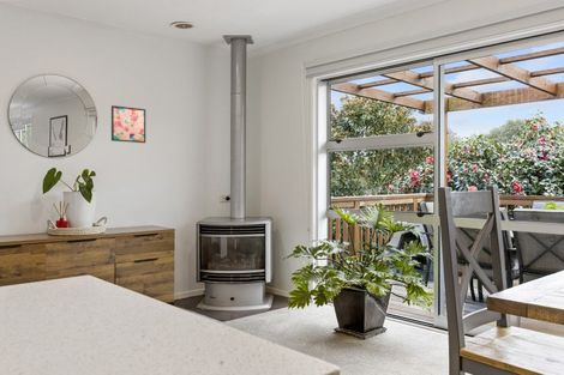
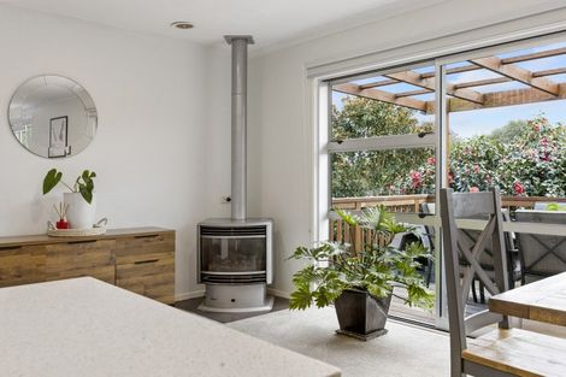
- wall art (128, 125)
